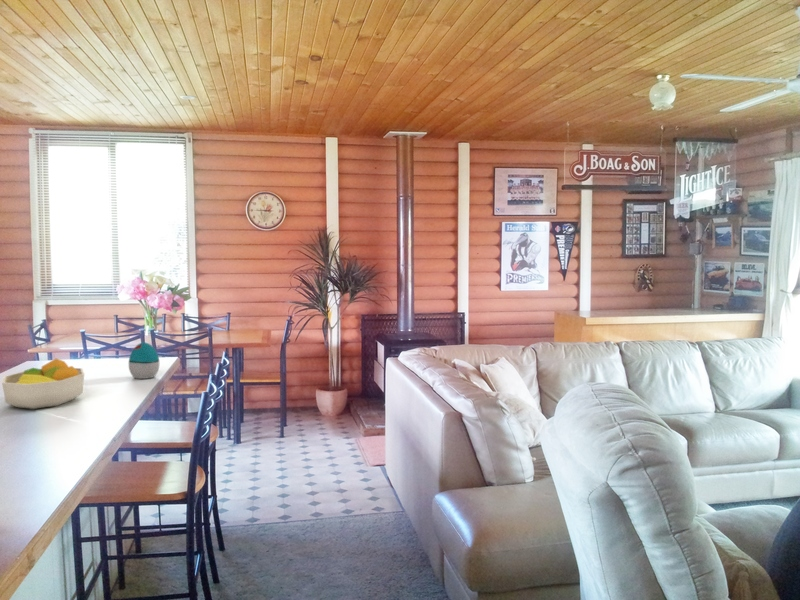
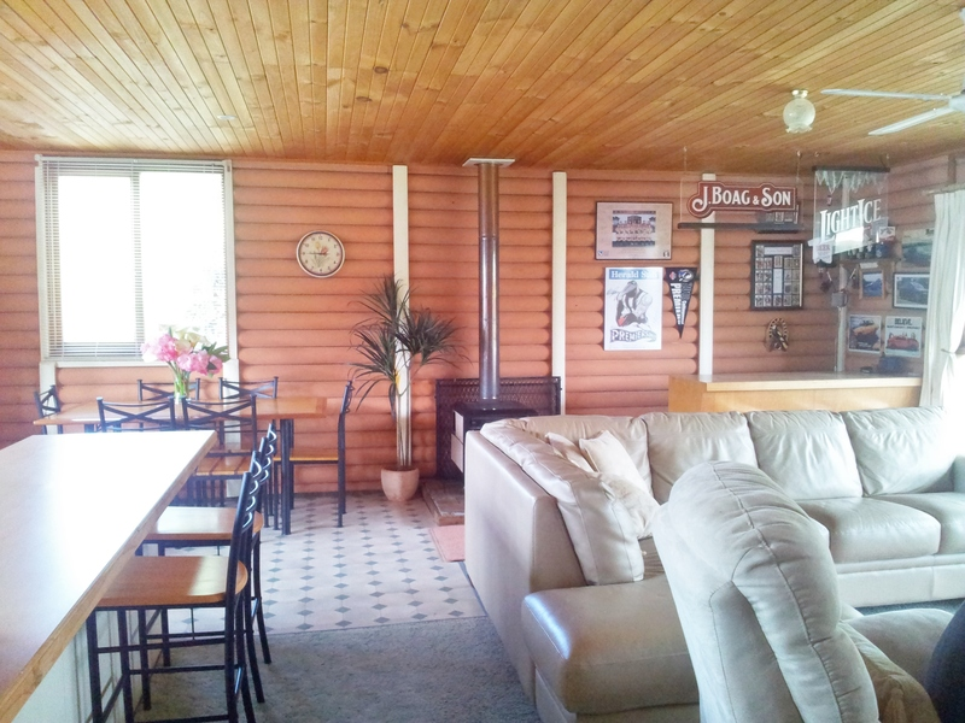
- fruit bowl (44, 382)
- decorative egg (144, 359)
